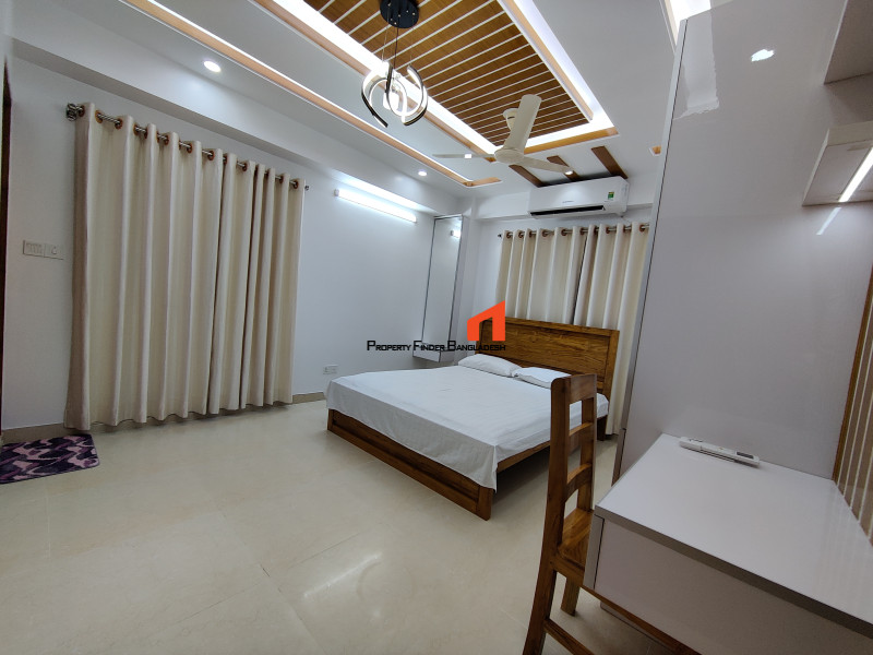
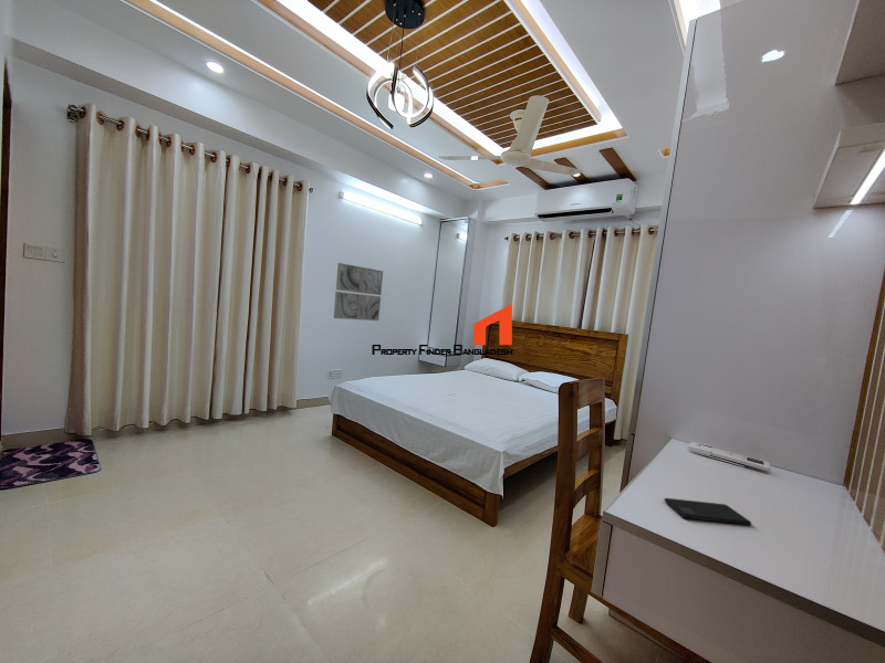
+ smartphone (706, 511)
+ wall art (360, 294)
